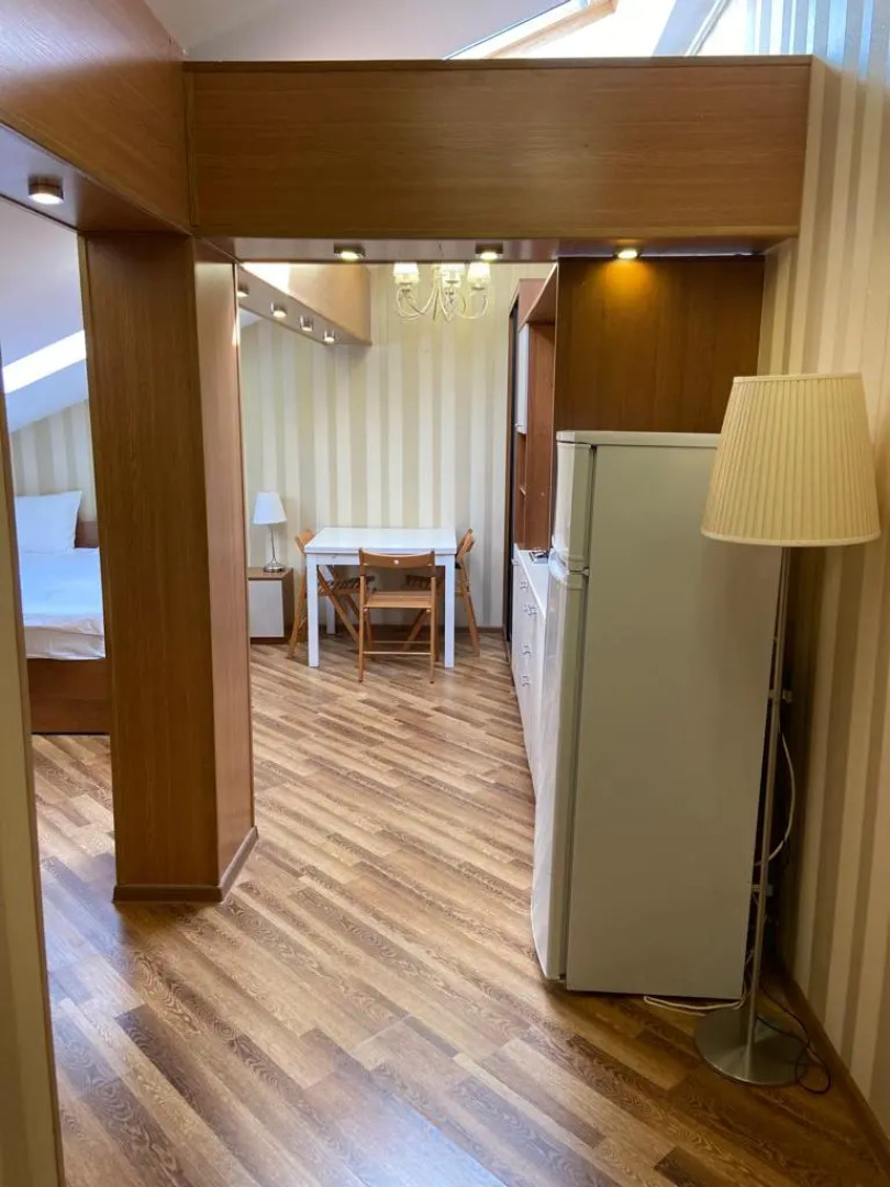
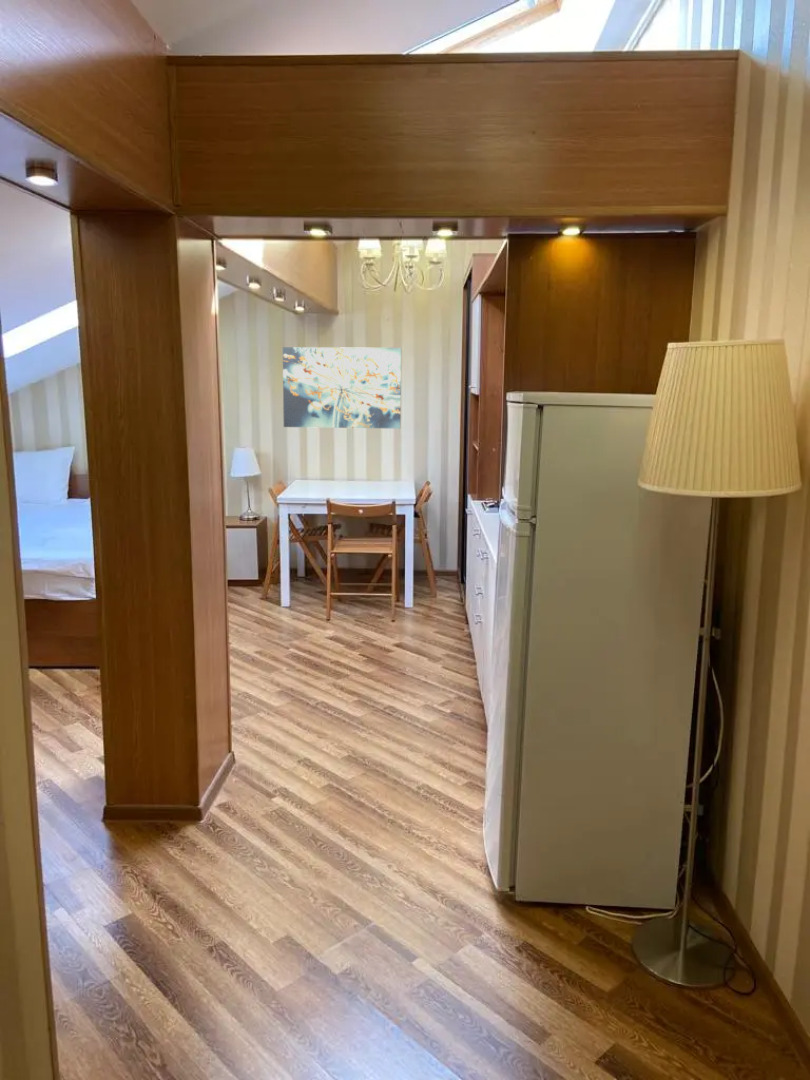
+ wall art (341, 388)
